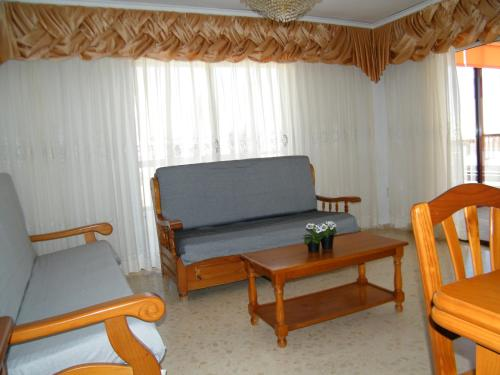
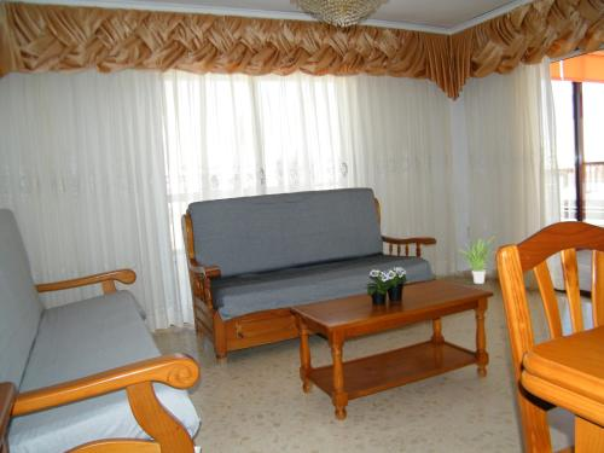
+ potted plant (476, 259)
